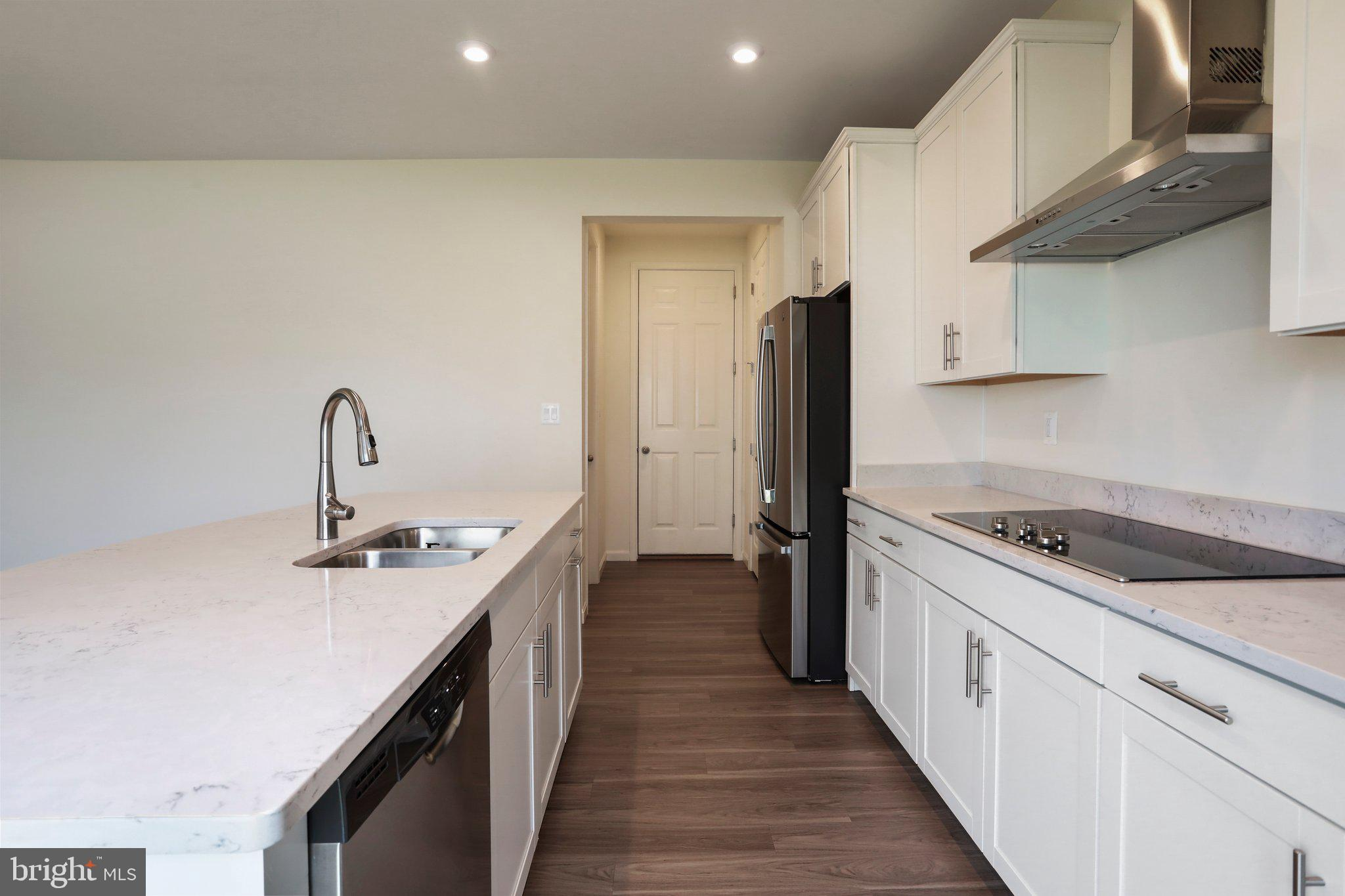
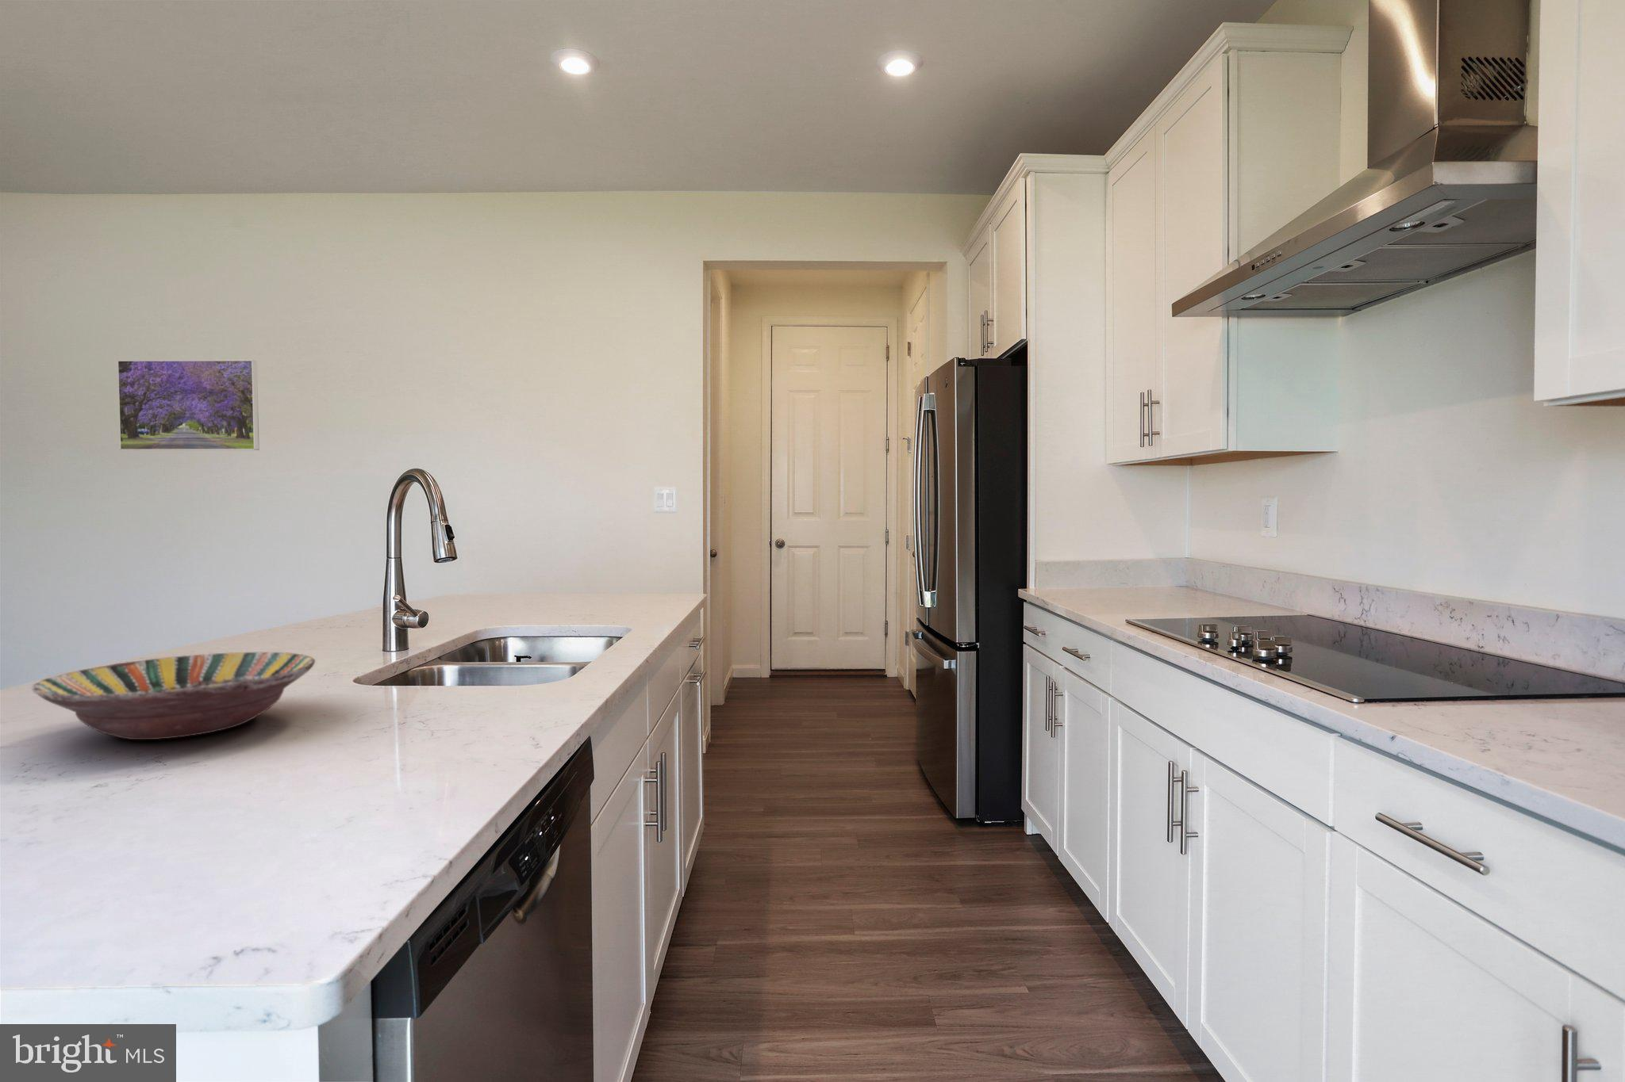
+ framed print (188, 405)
+ serving bowl (186, 698)
